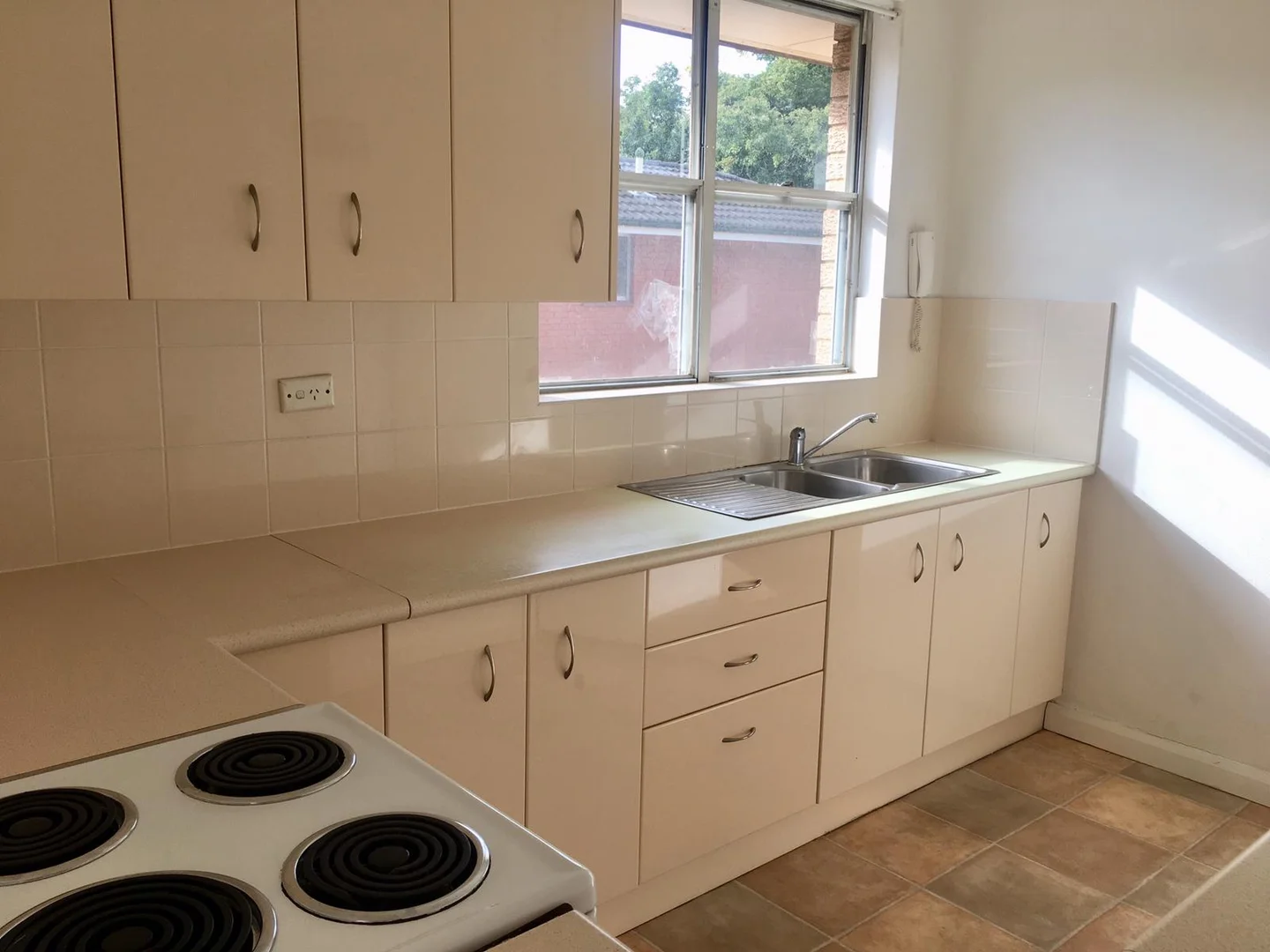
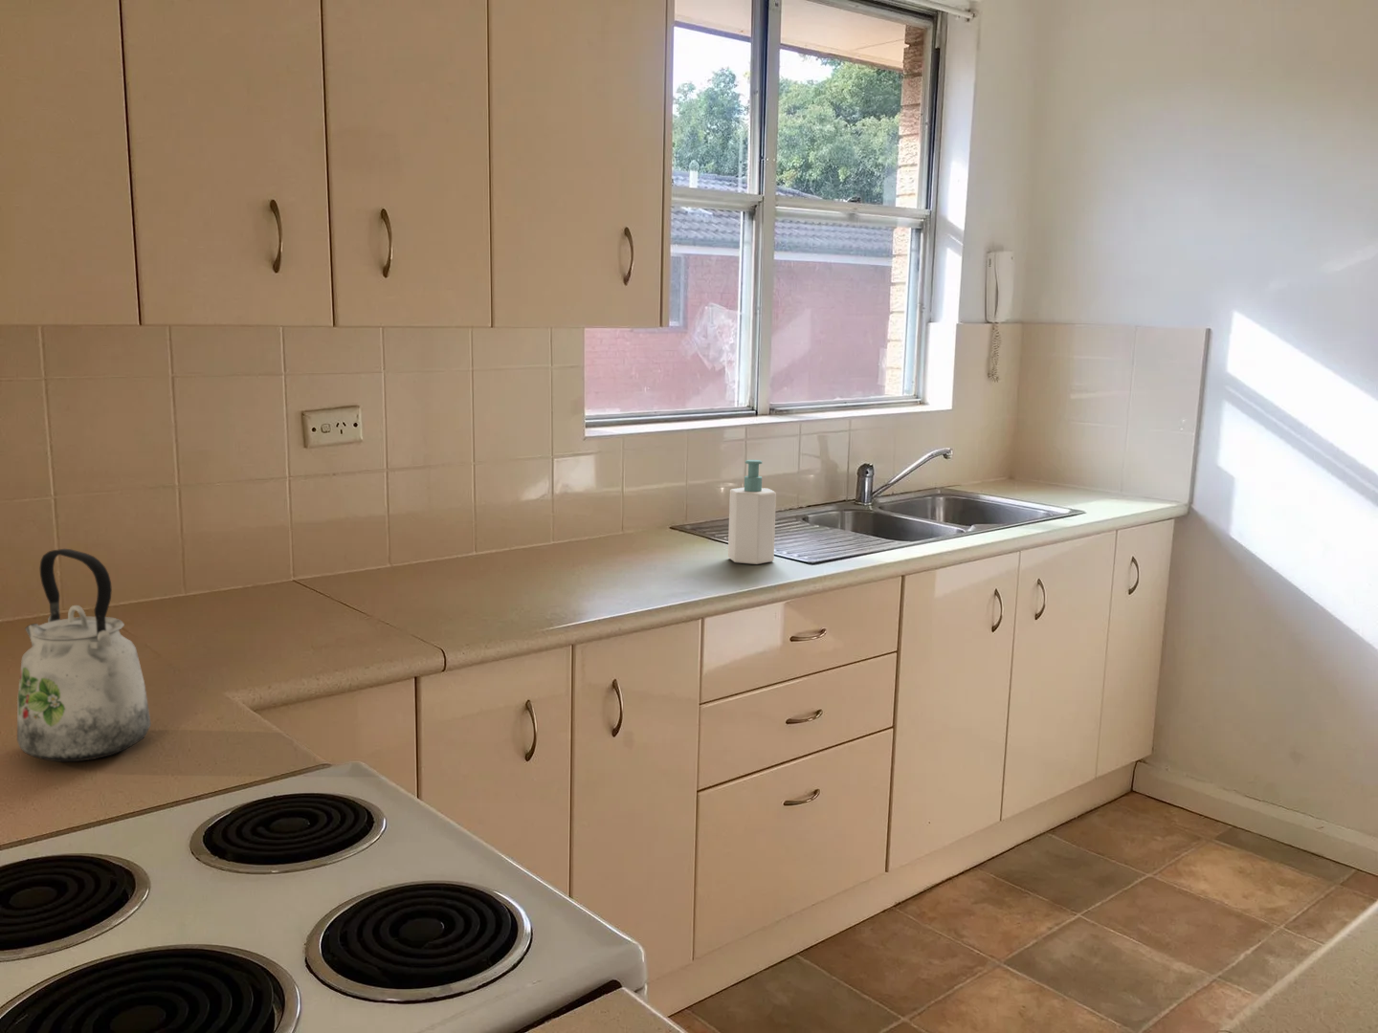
+ soap bottle (752, 510)
+ kettle (68, 647)
